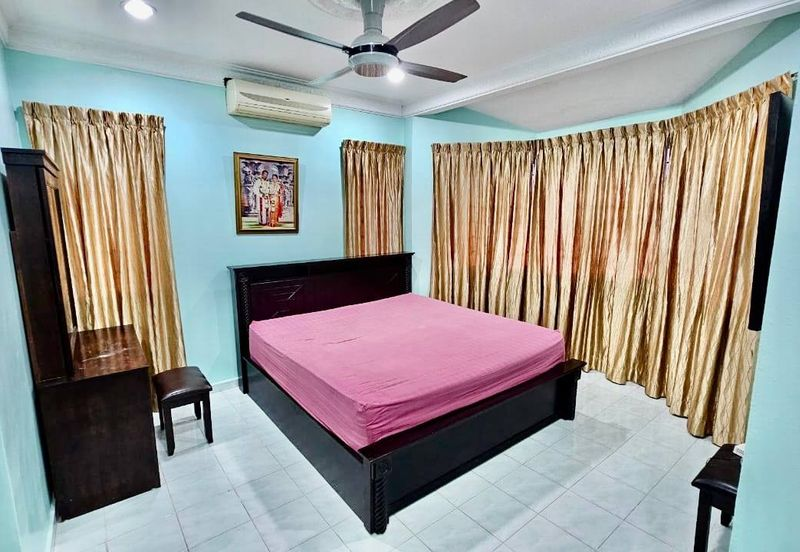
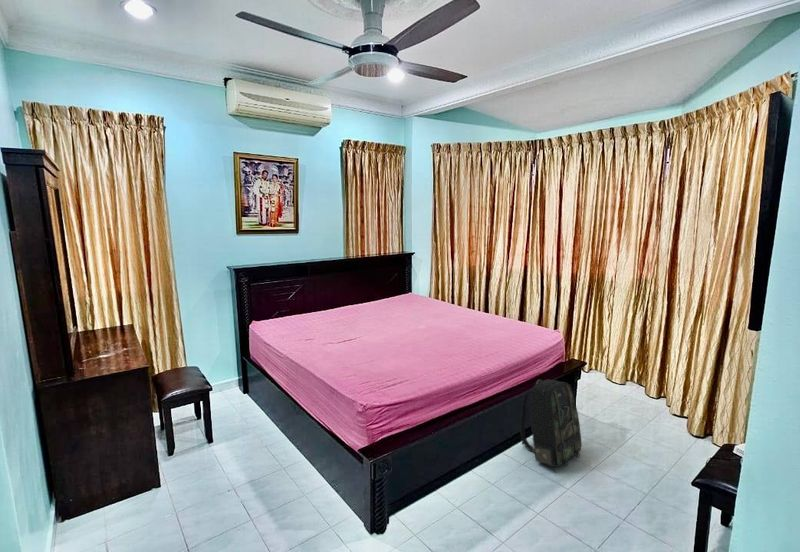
+ backpack (550, 417)
